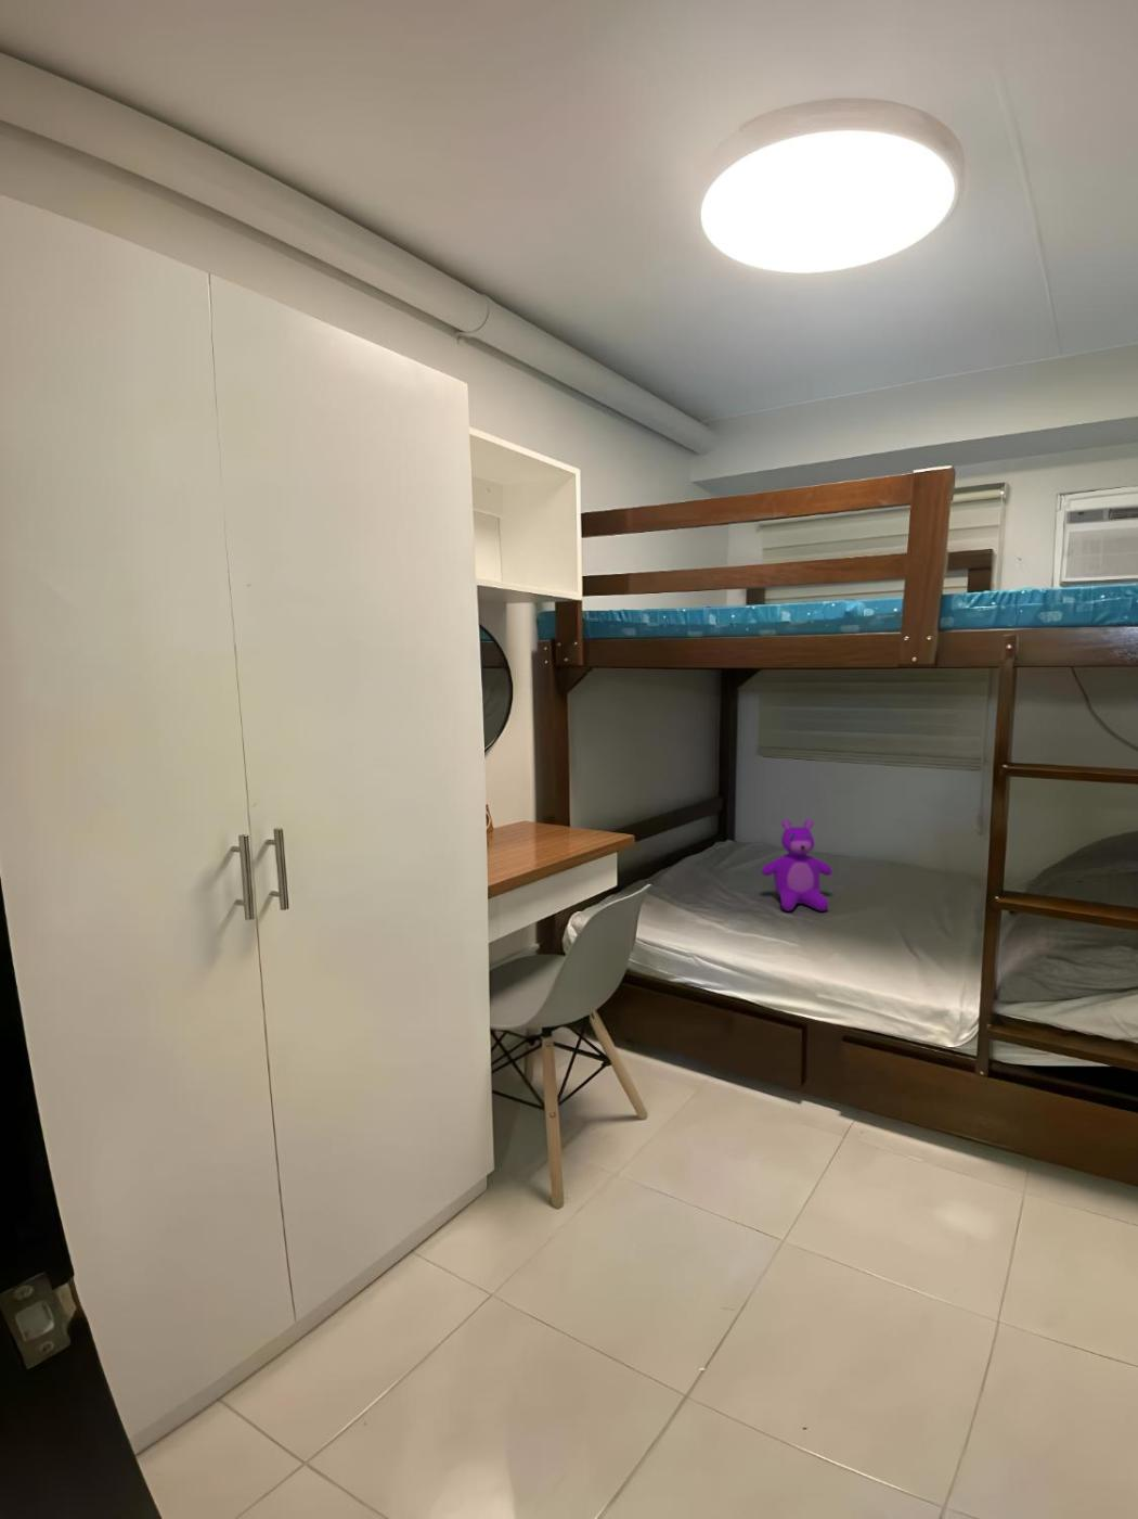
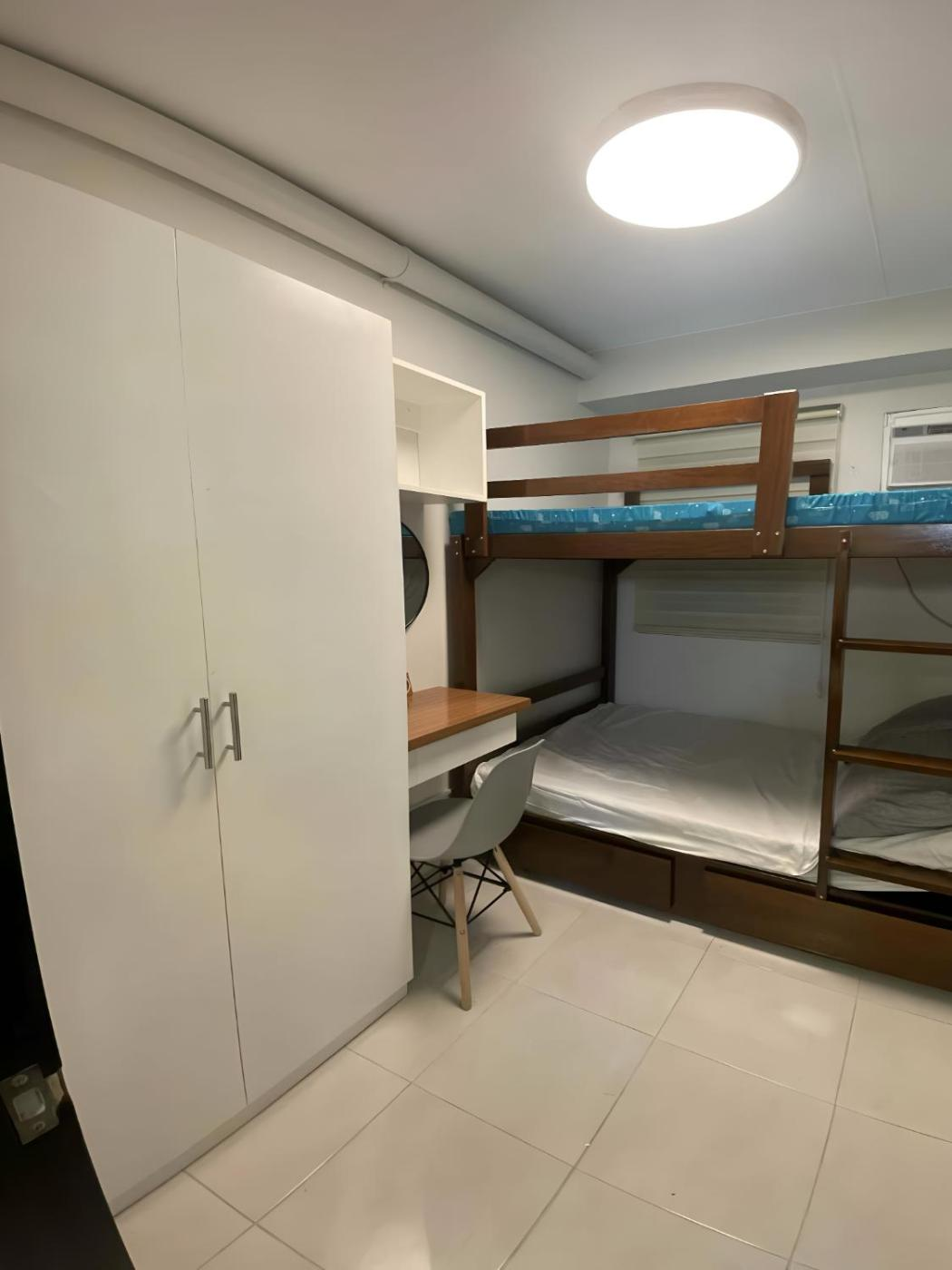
- teddy bear (800, 862)
